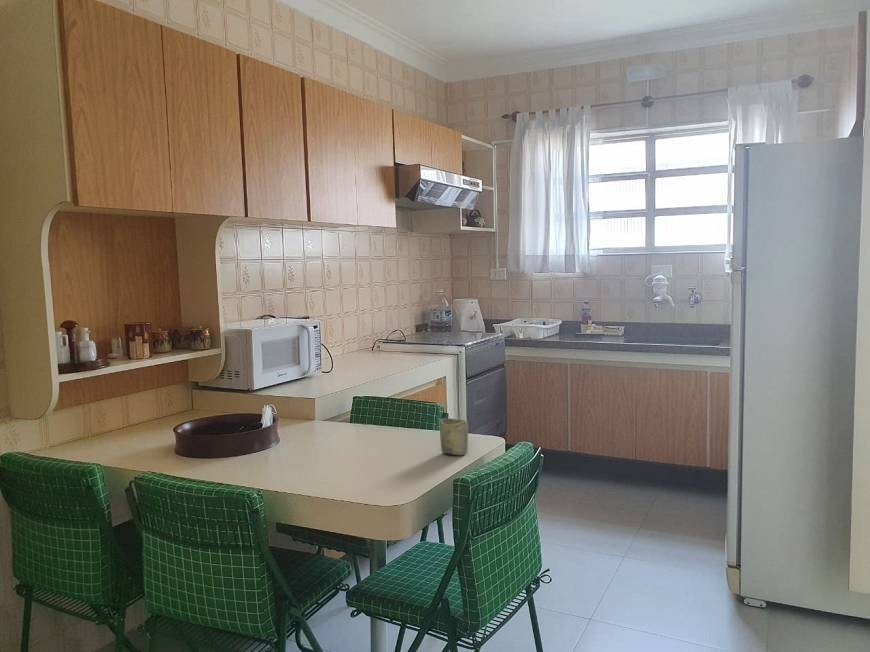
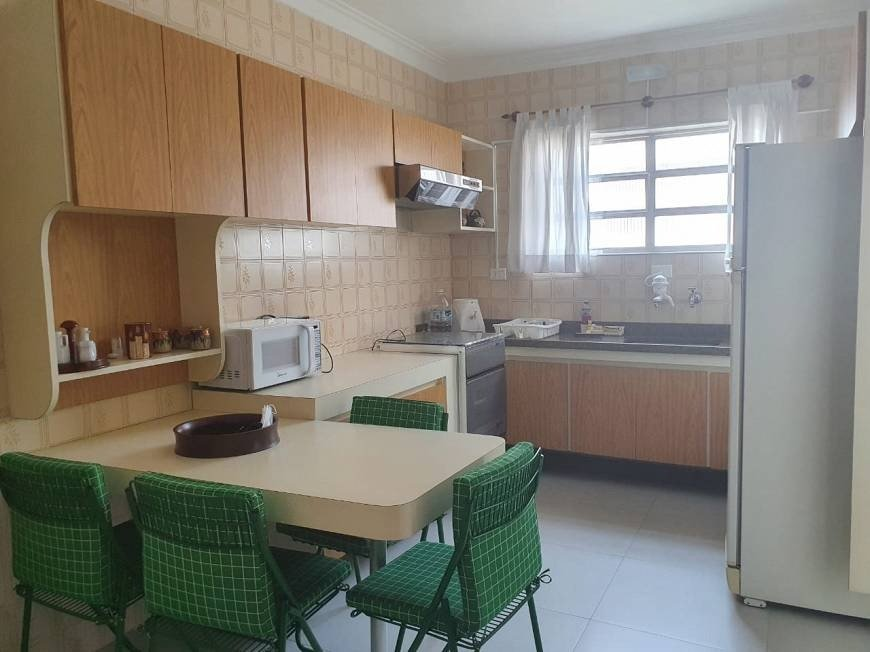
- cup (454, 436)
